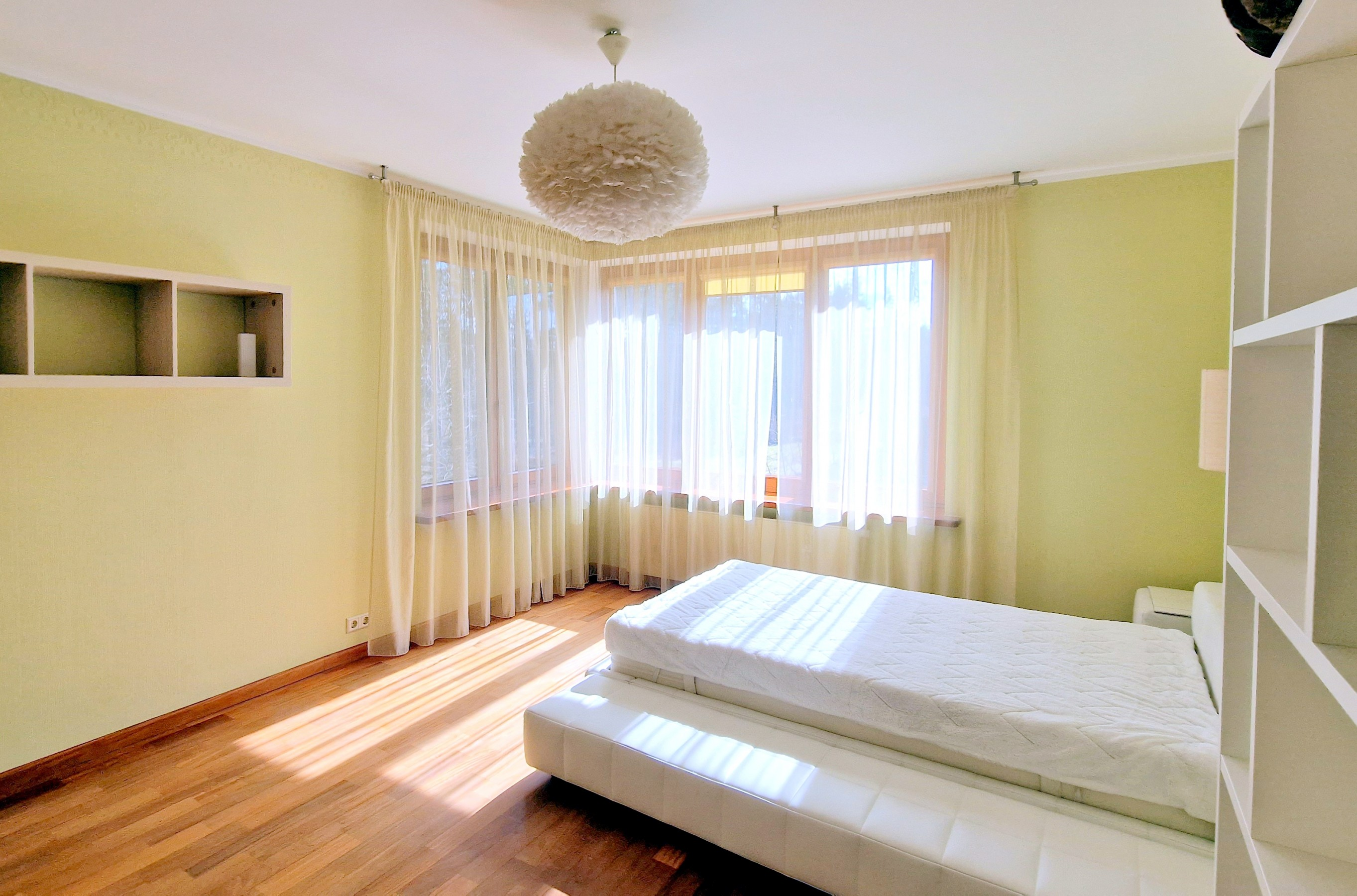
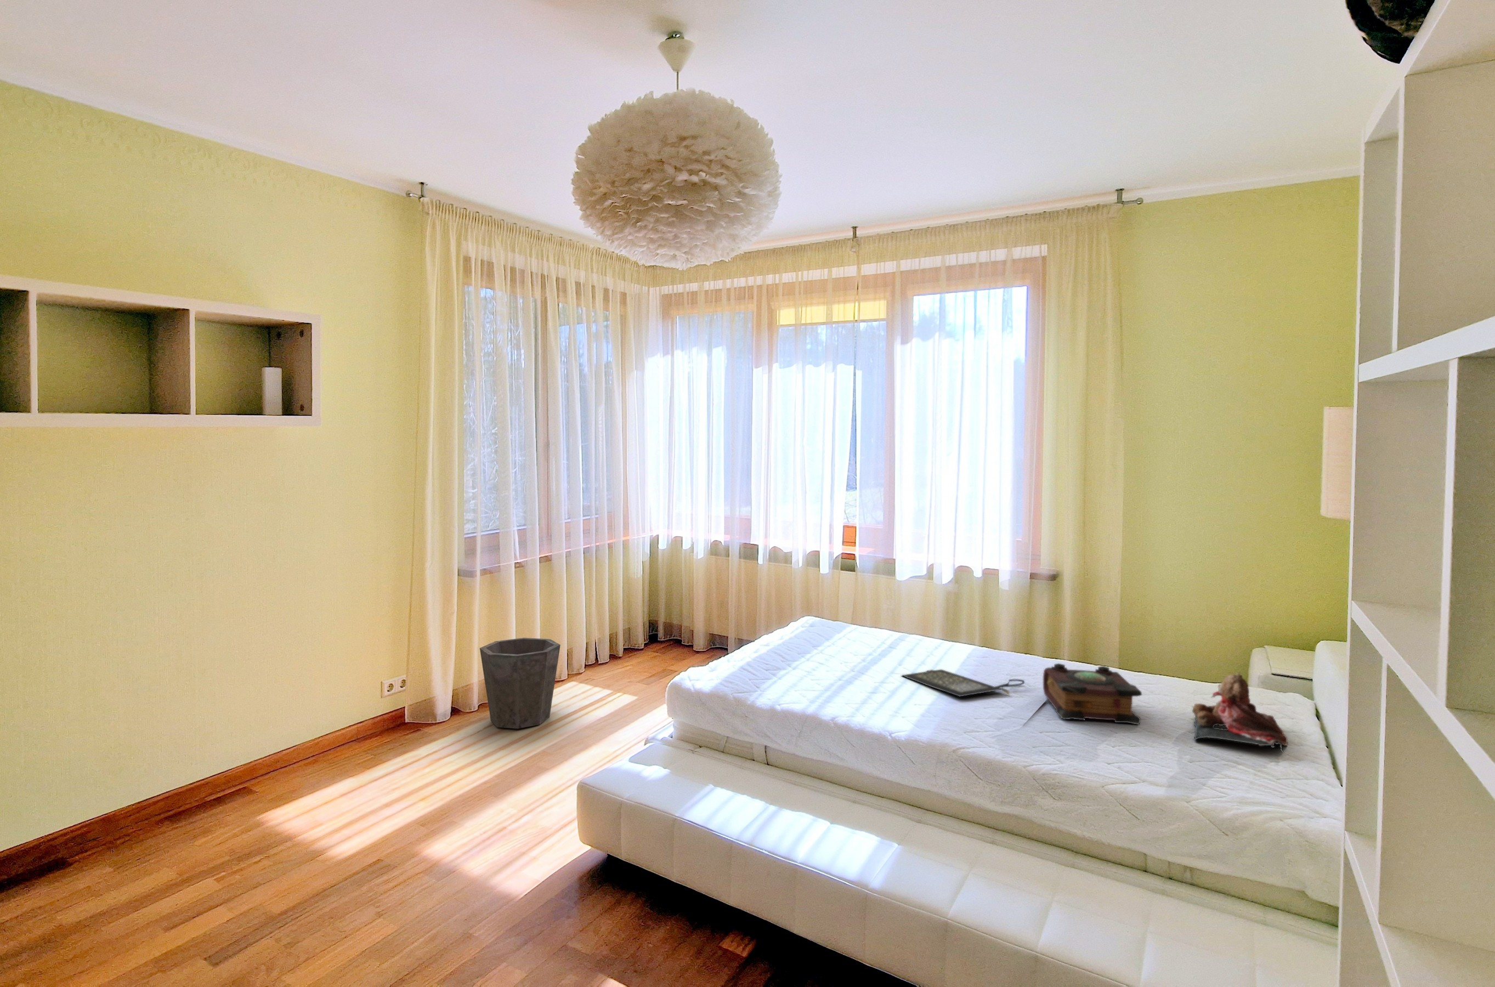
+ teddy bear (1238, 704)
+ book (1088, 691)
+ clutch bag (955, 682)
+ waste bin (520, 683)
